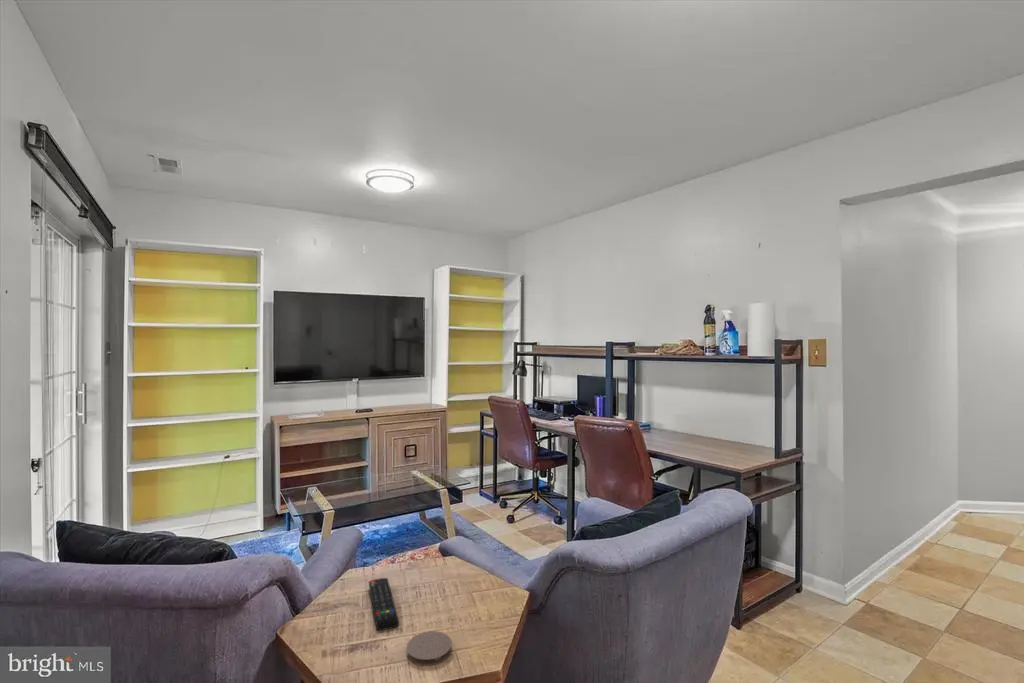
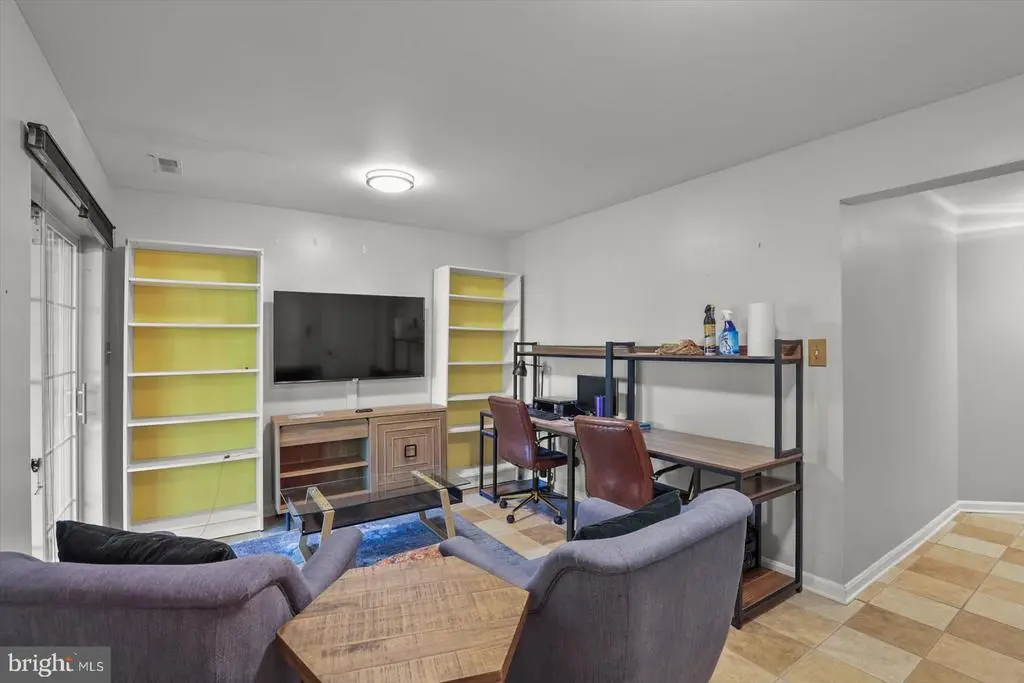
- remote control (382, 602)
- coaster (429, 647)
